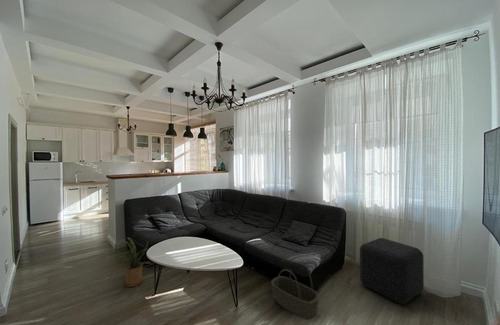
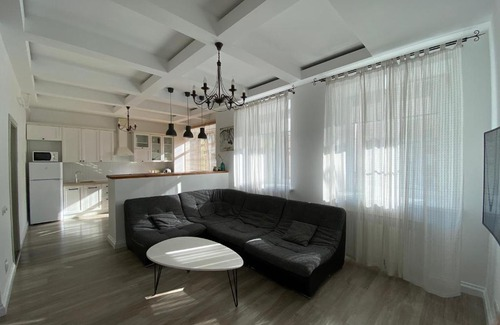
- cube (390, 267)
- basket (293, 285)
- house plant (131, 262)
